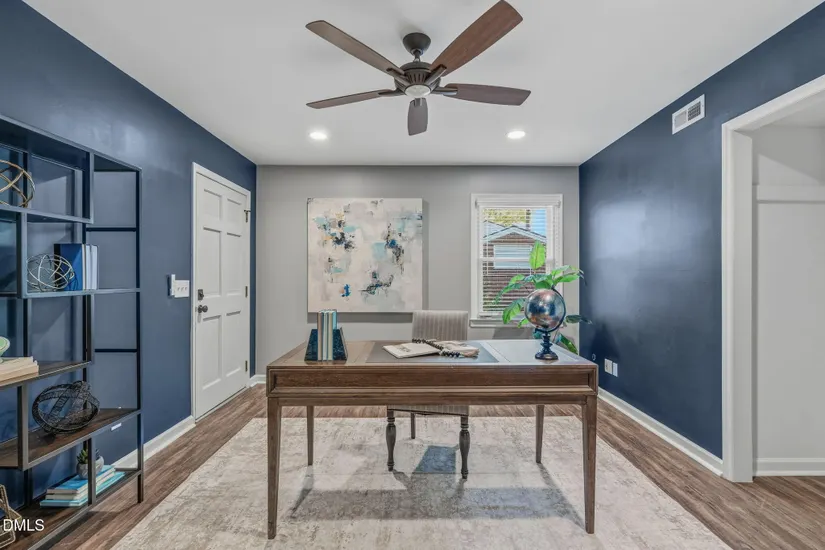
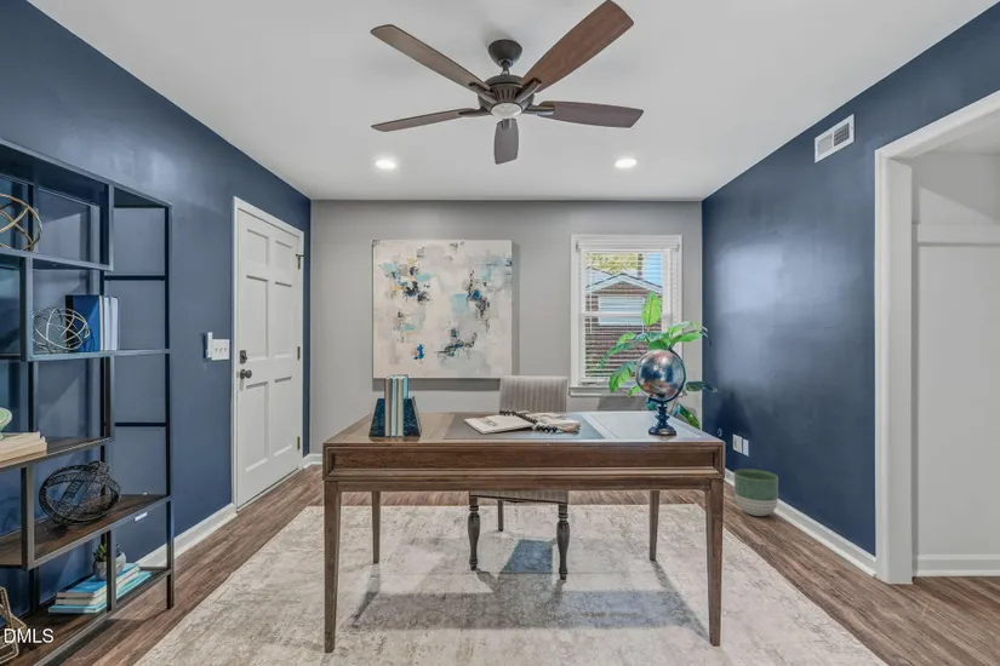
+ planter (755, 493)
